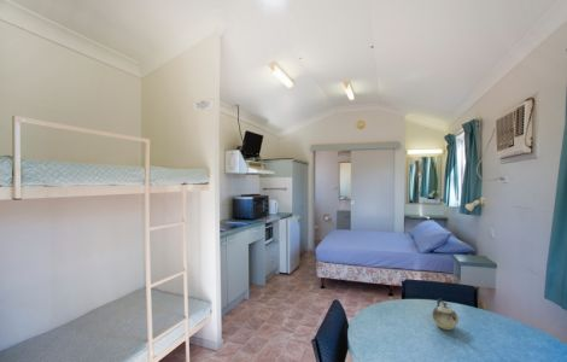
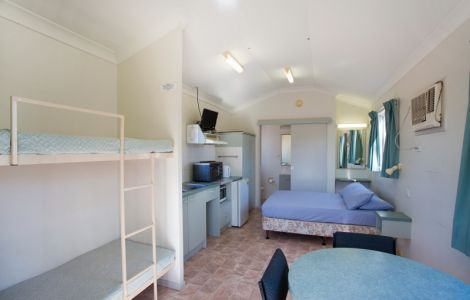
- teapot (445, 315)
